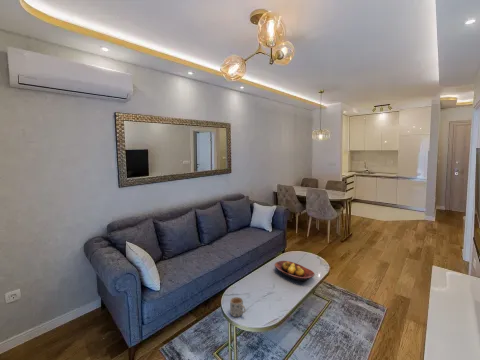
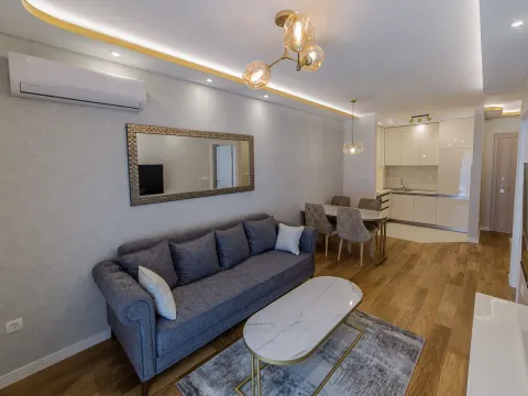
- fruit bowl (293, 269)
- mug (238, 307)
